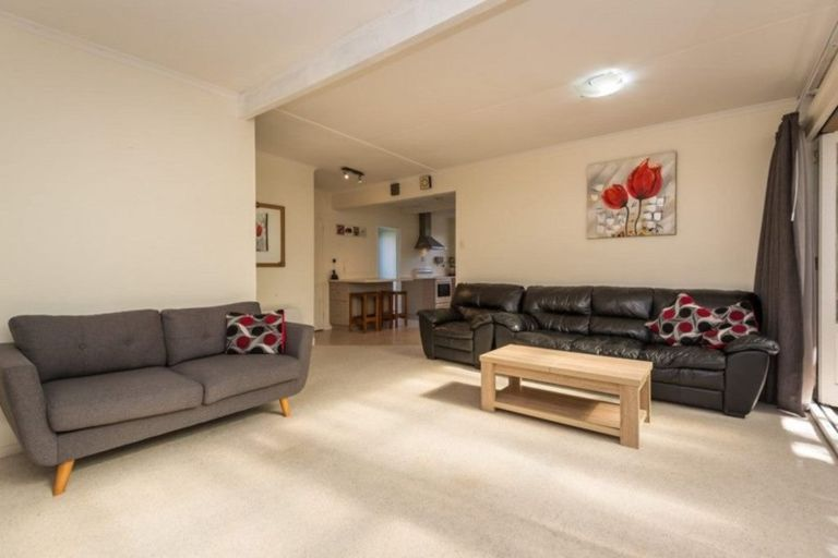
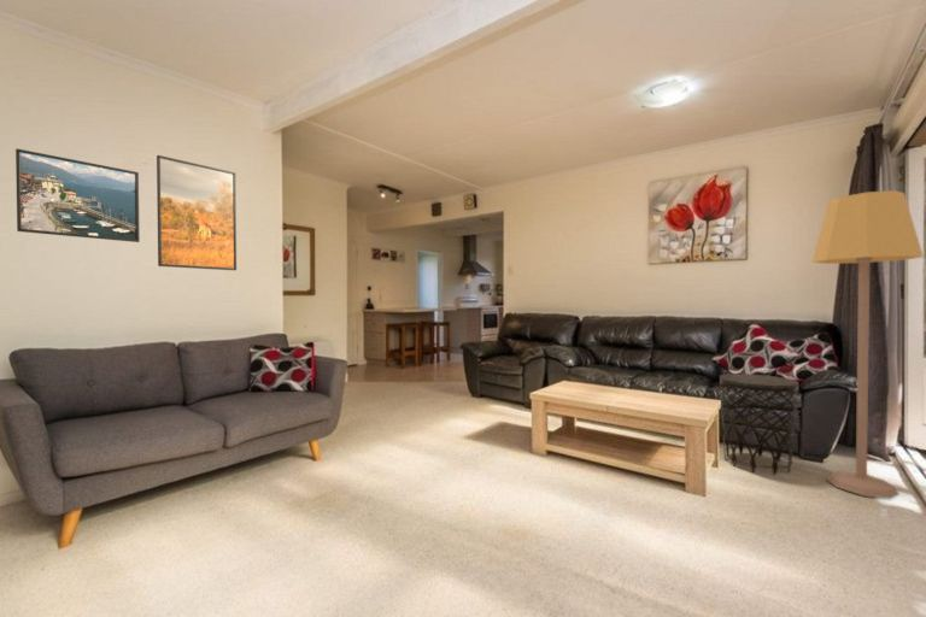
+ side table (755, 419)
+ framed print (82, 199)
+ lamp (862, 342)
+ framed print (199, 216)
